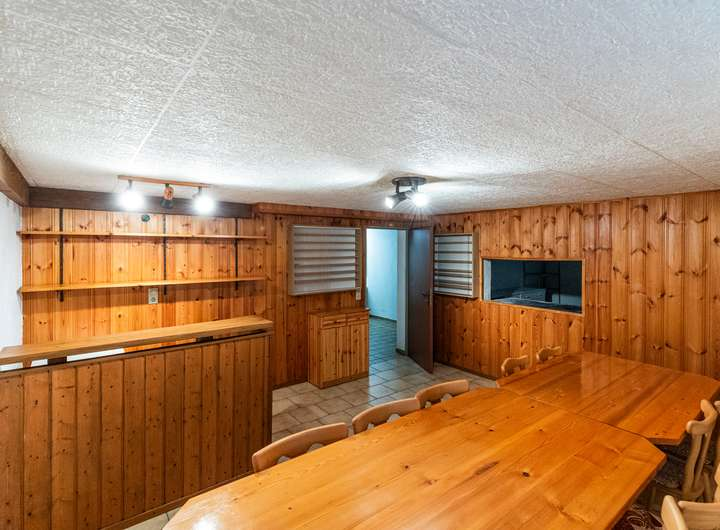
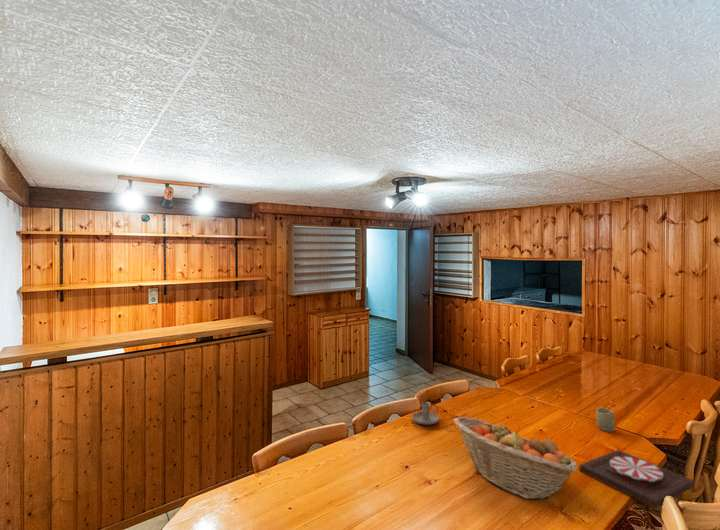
+ cup (605, 419)
+ candle holder (427, 412)
+ plate (634, 473)
+ fruit basket (510, 449)
